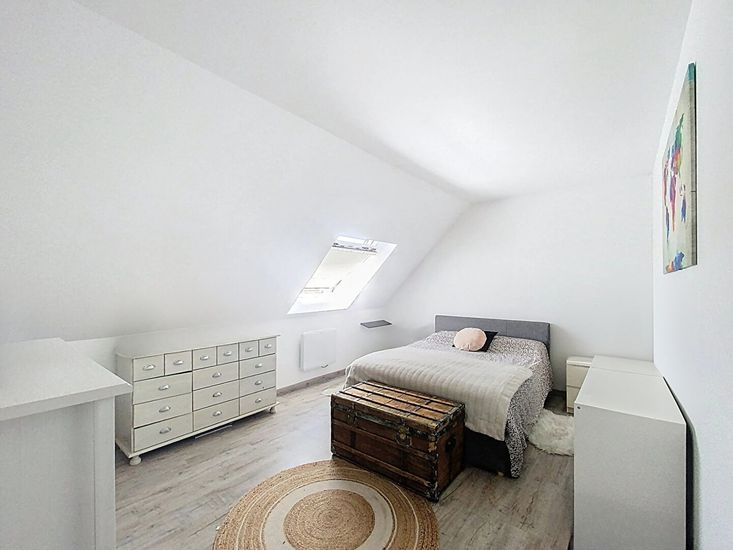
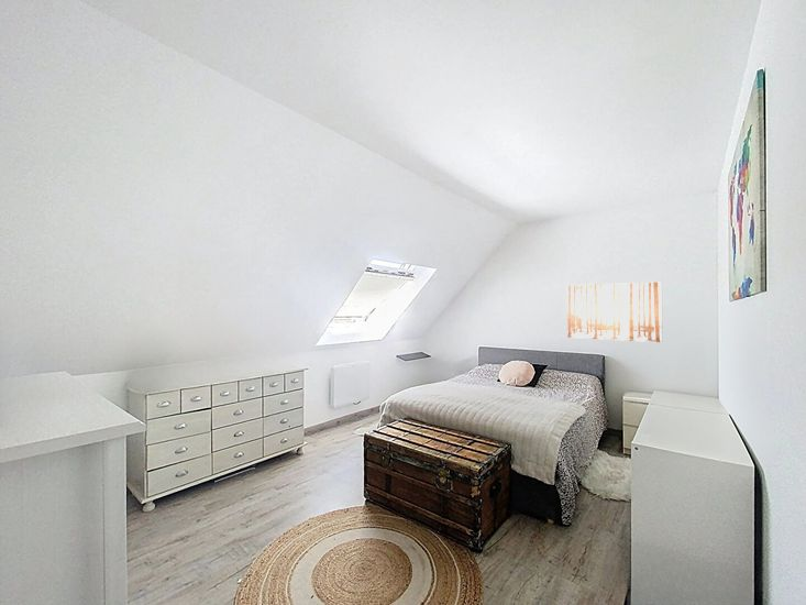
+ wall art (611, 311)
